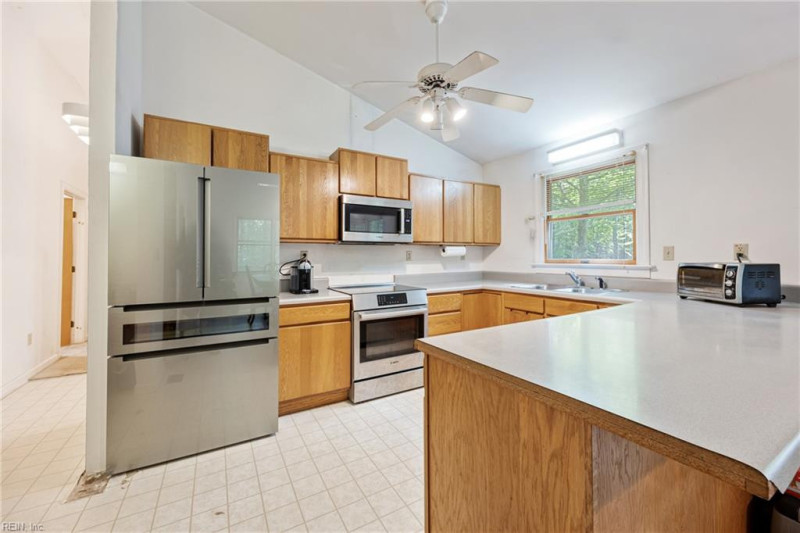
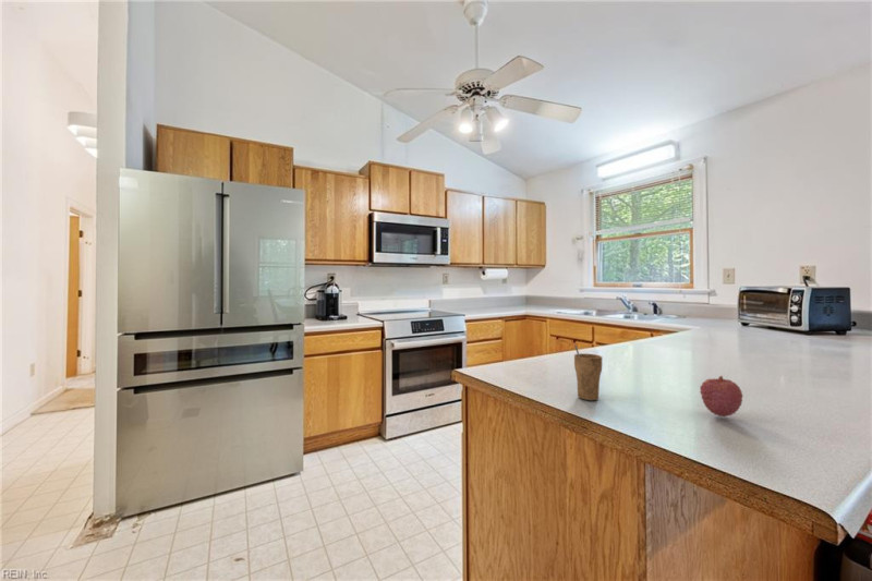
+ cup (588, 371)
+ fruit (720, 396)
